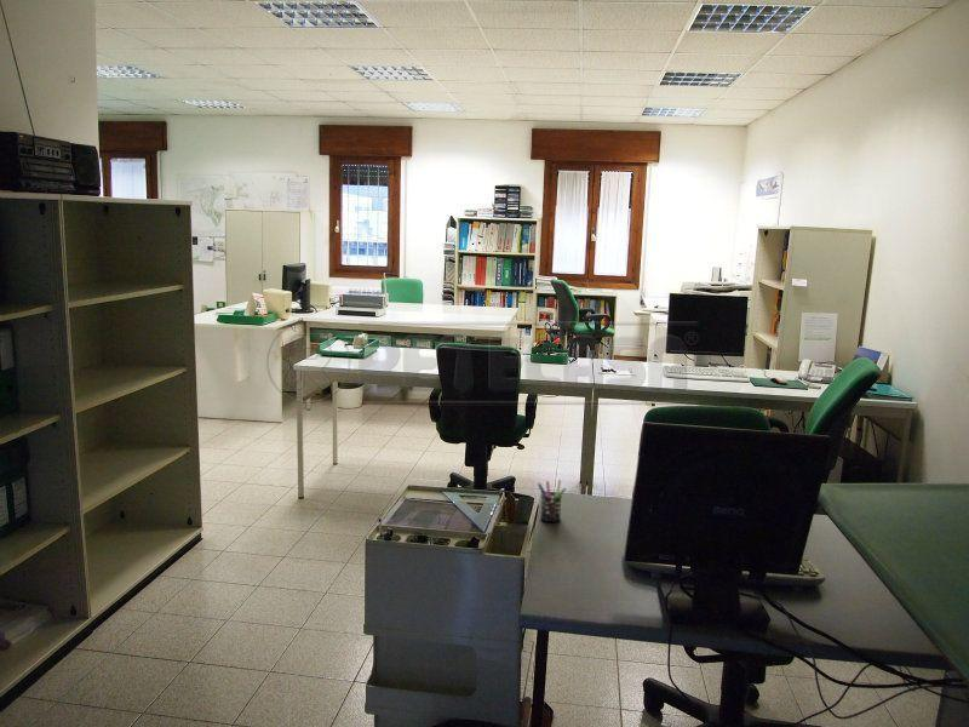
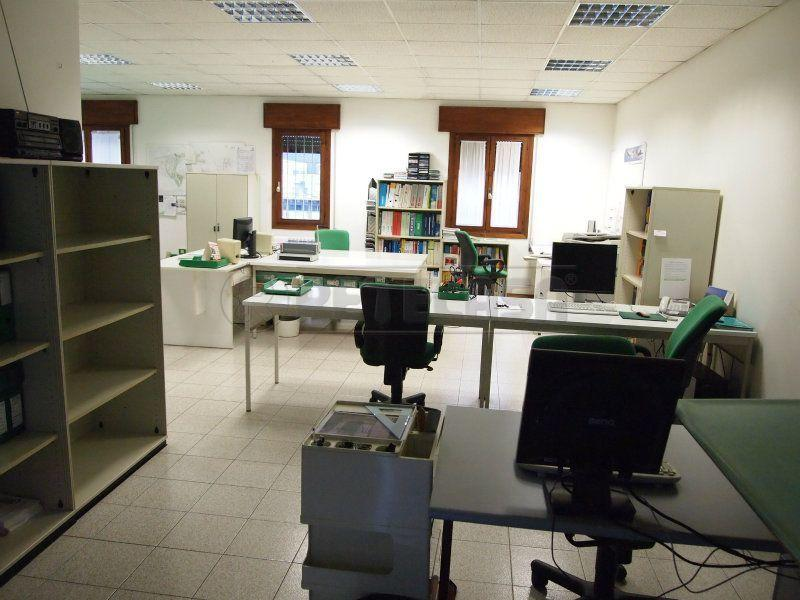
- pen holder (552, 499)
